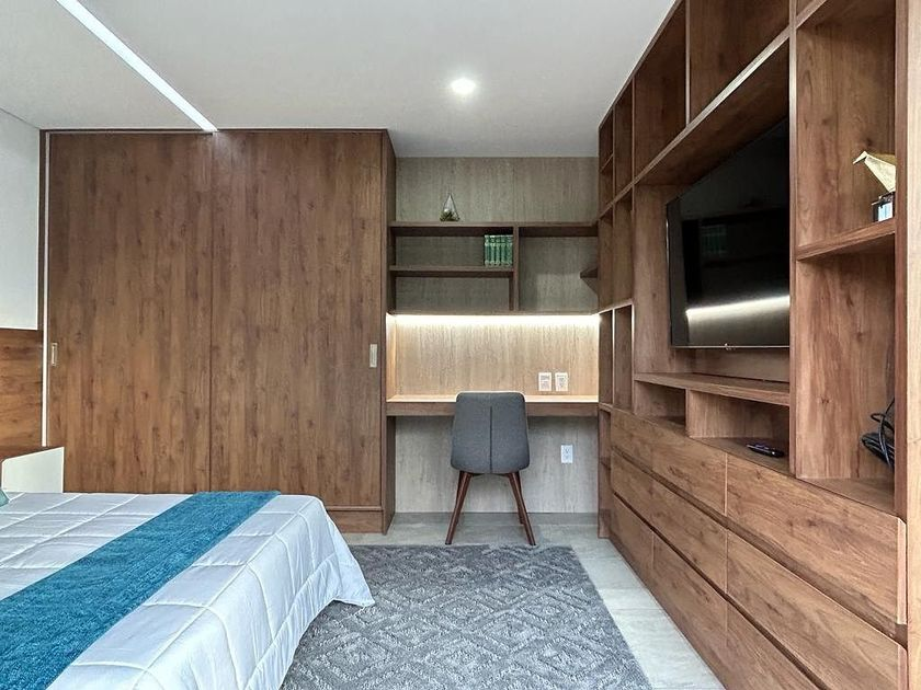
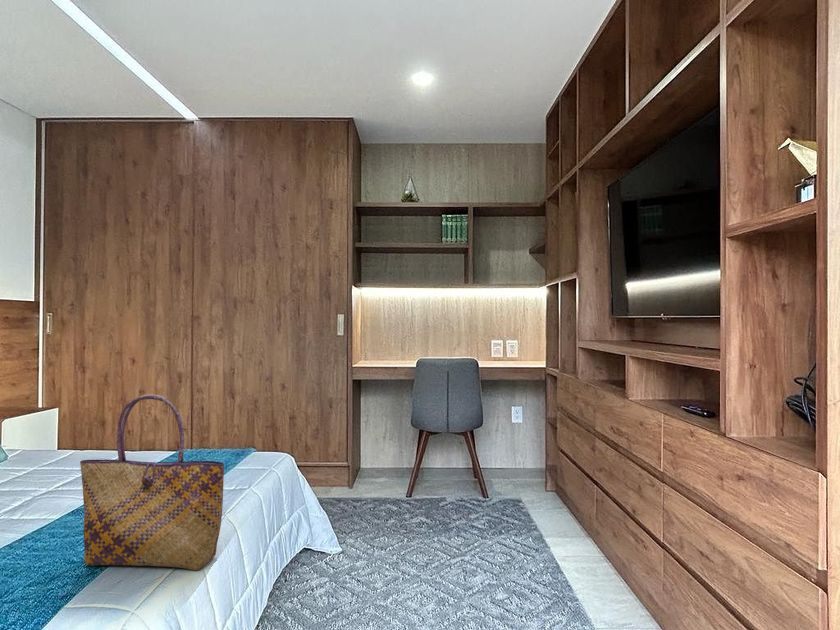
+ tote bag (150, 478)
